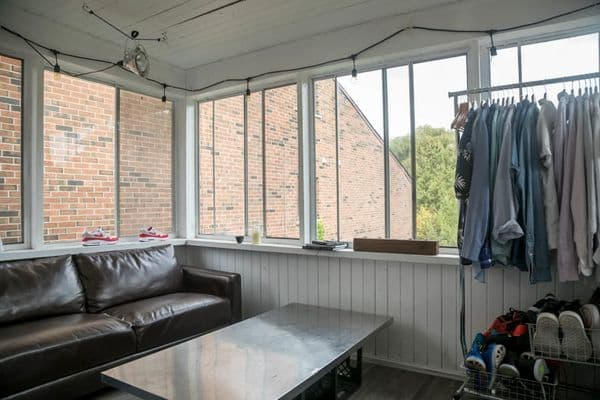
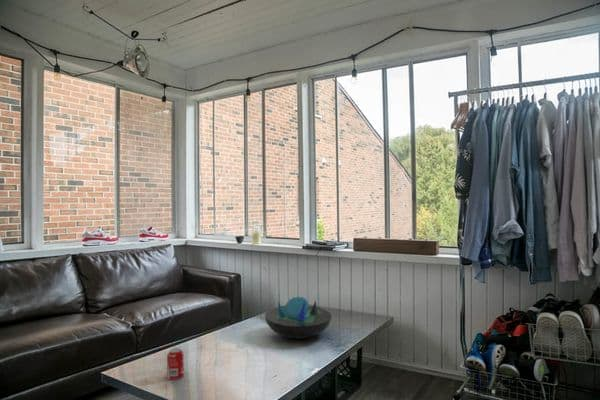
+ decorative bowl (298, 315)
+ beverage can (175, 363)
